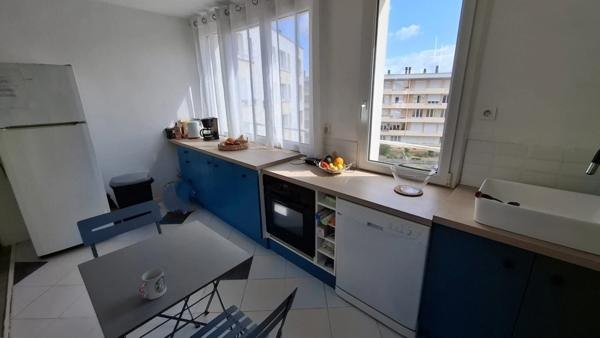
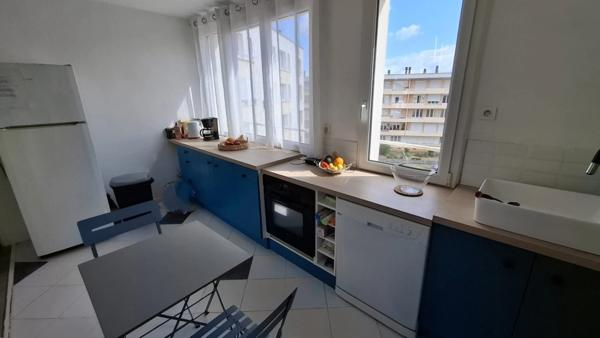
- cup (151, 286)
